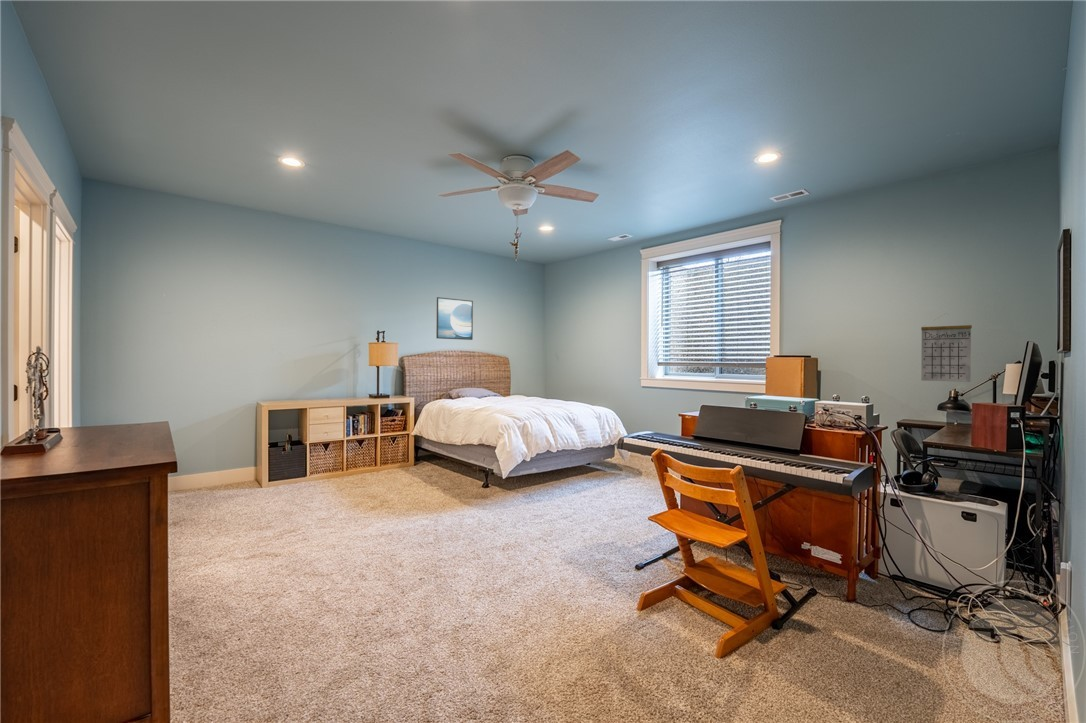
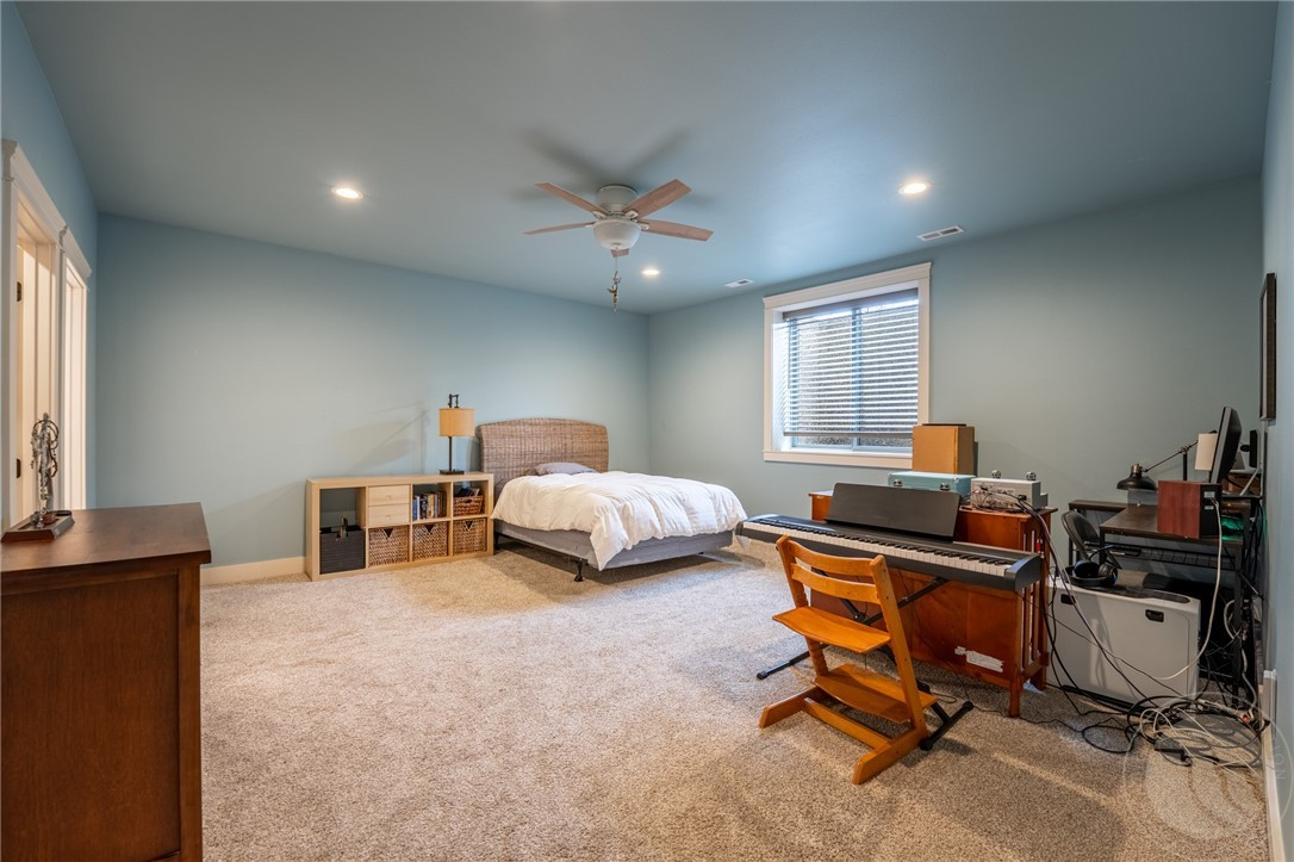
- calendar (945, 347)
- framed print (455, 319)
